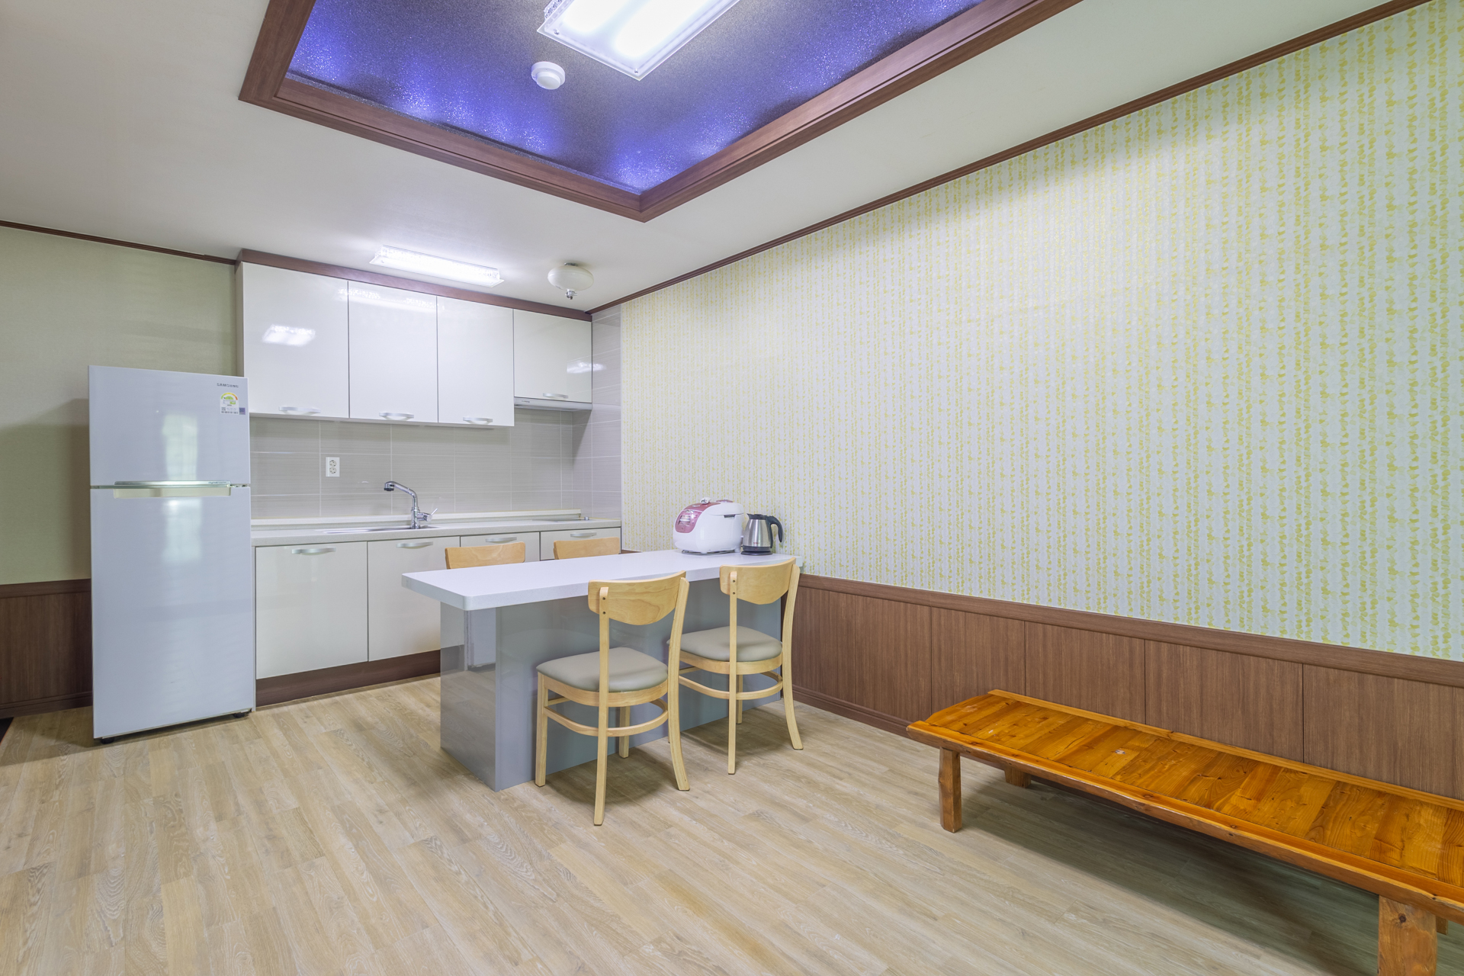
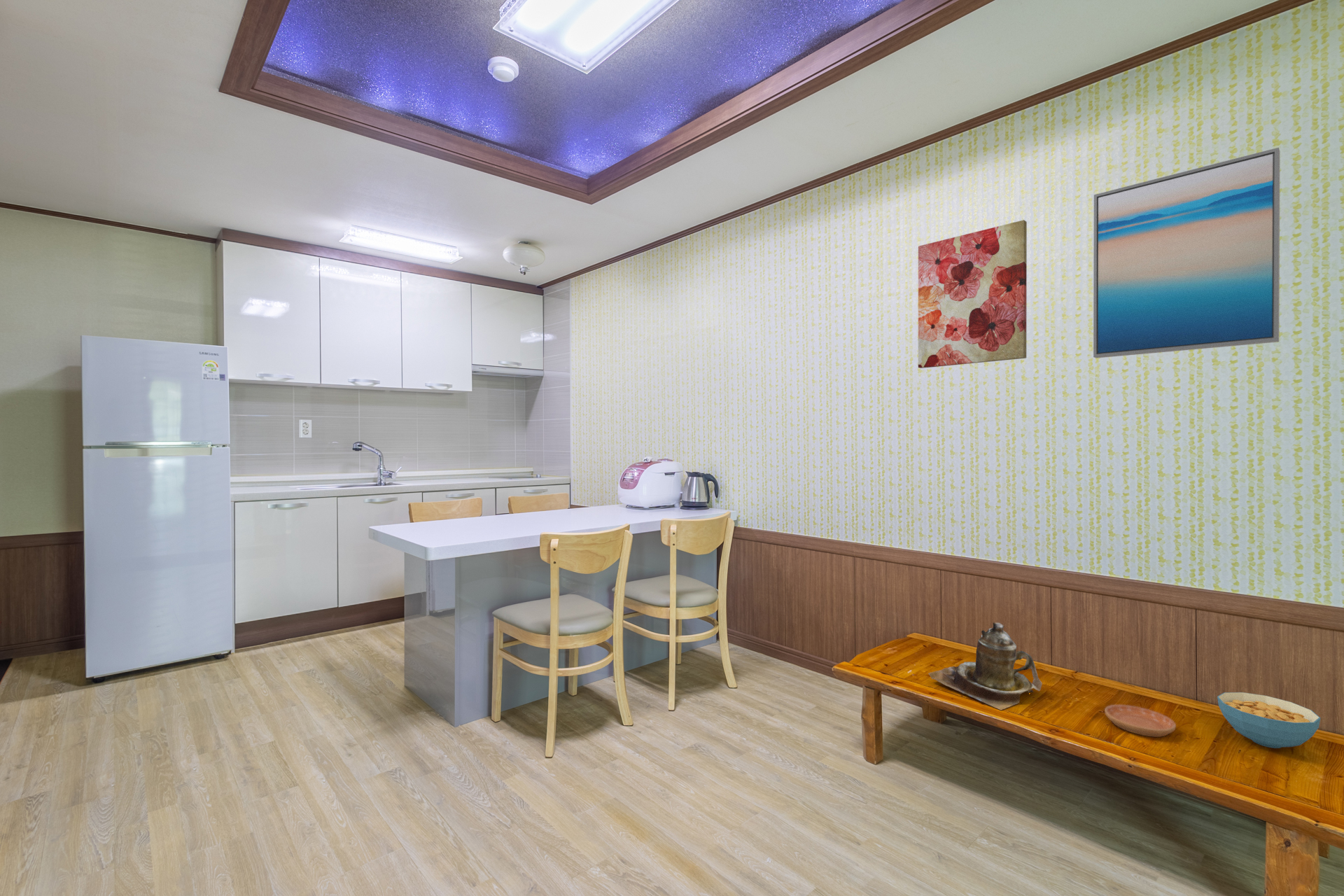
+ wall art (969, 299)
+ wall art (1179, 262)
+ cereal bowl (1266, 724)
+ saucer (1139, 721)
+ teapot (986, 654)
